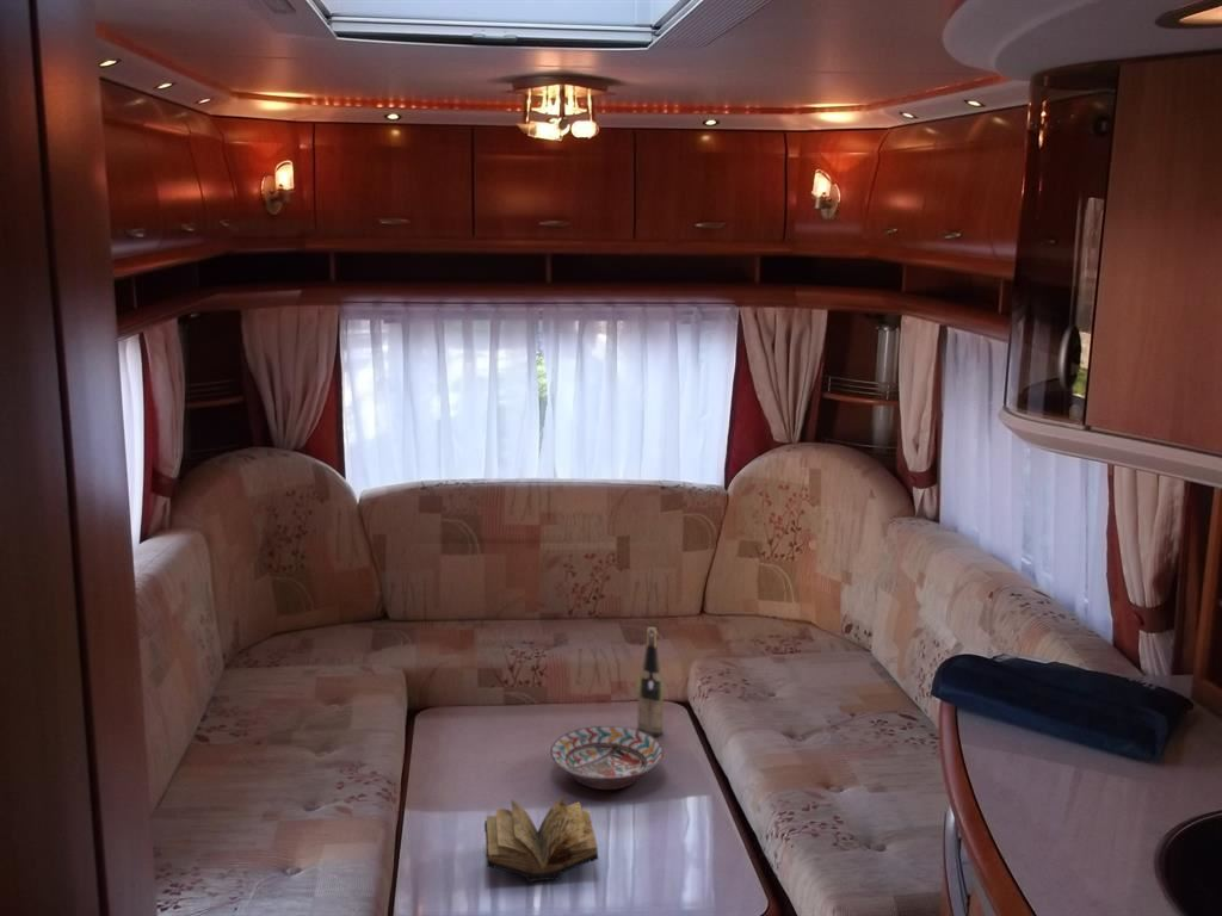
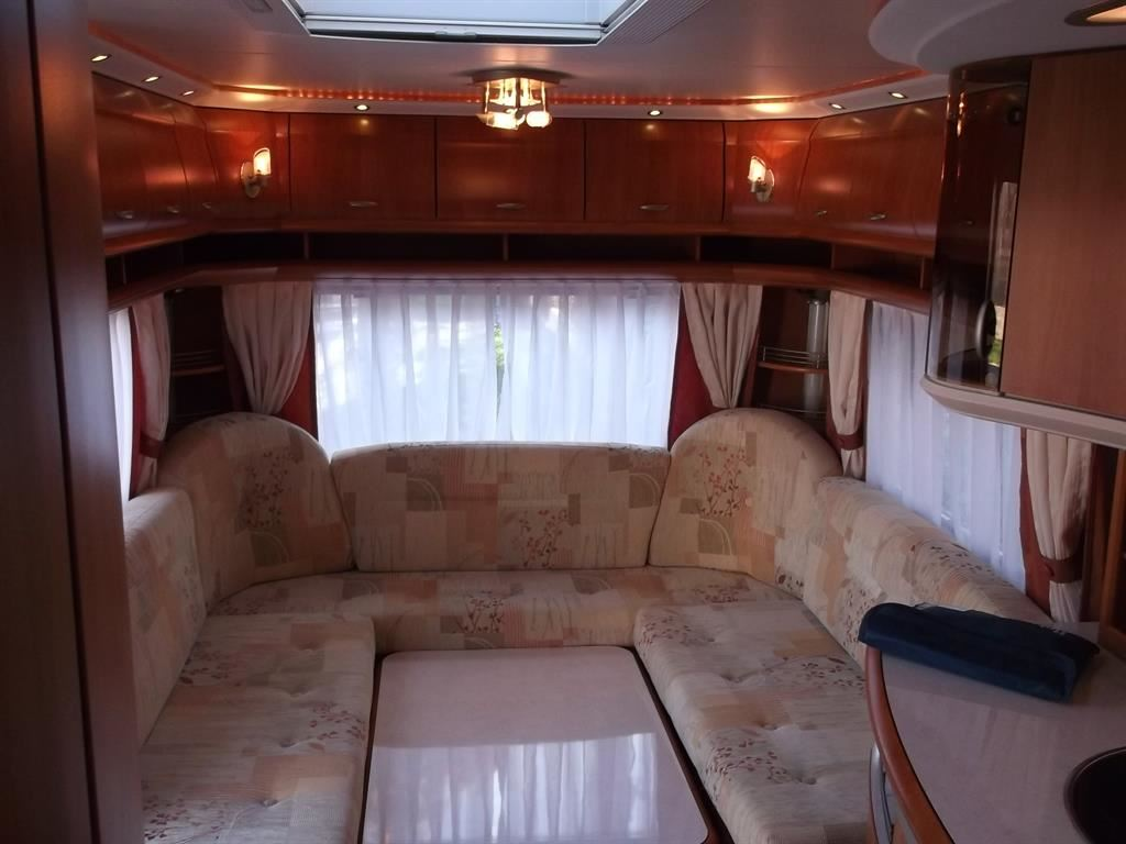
- decorative bowl (606, 763)
- book (539, 838)
- wine bottle (650, 681)
